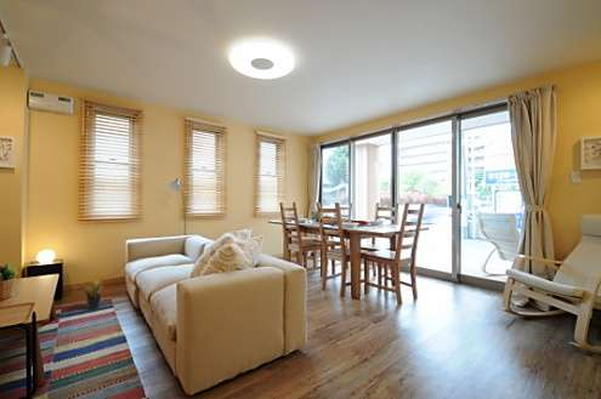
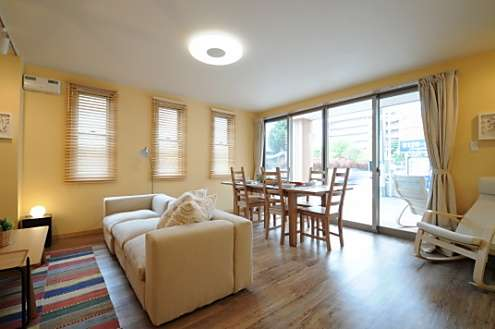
- potted plant (93, 290)
